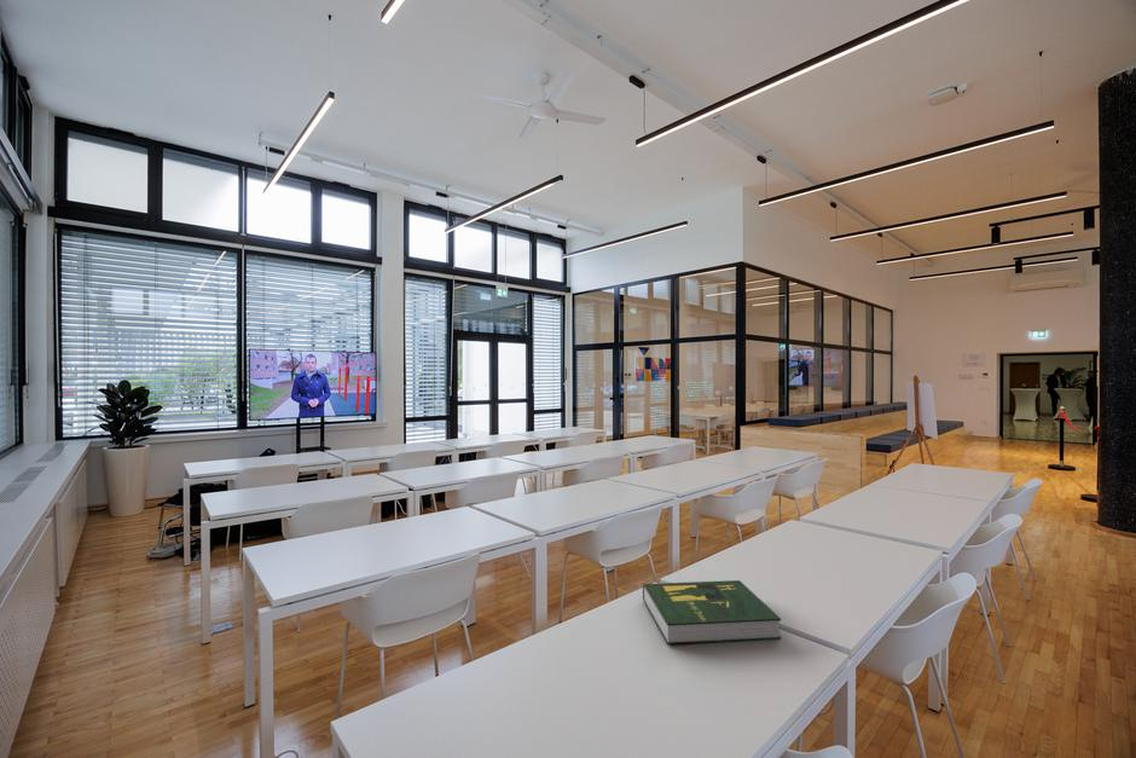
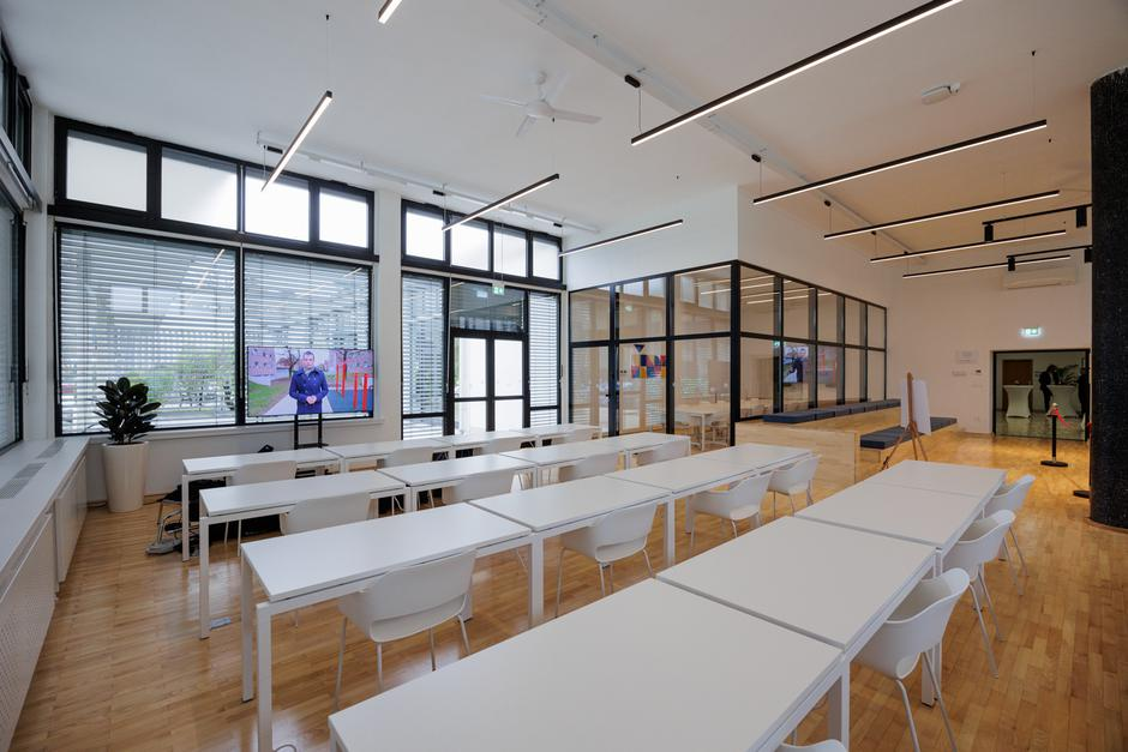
- book (706, 608)
